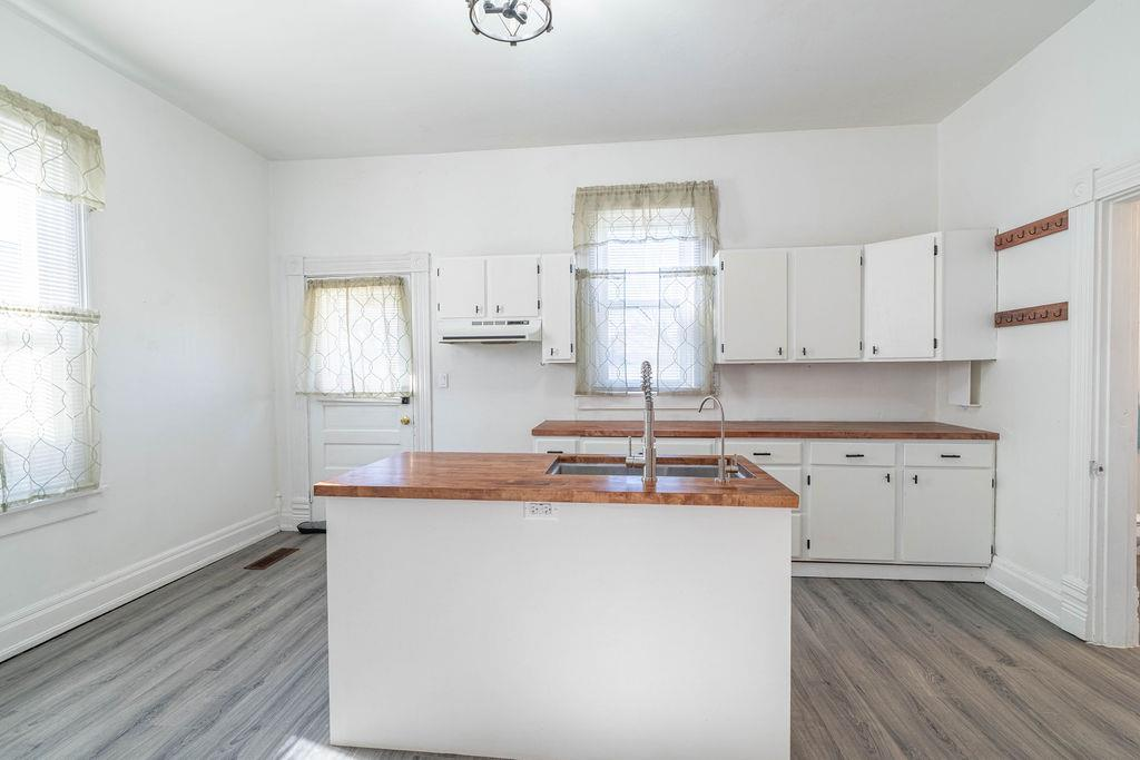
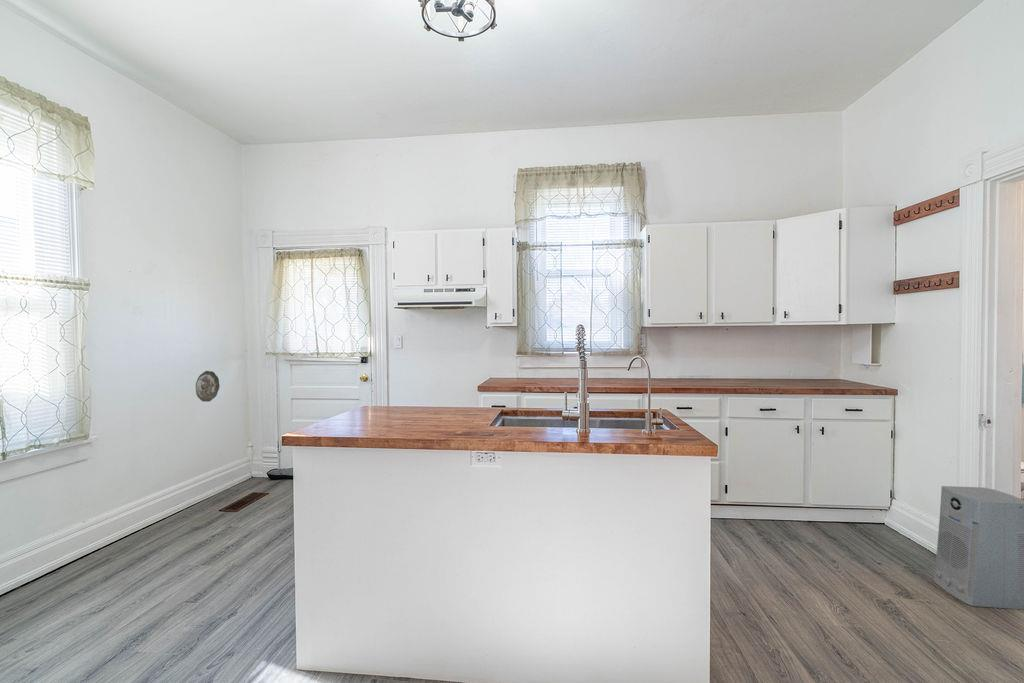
+ decorative plate (206, 386)
+ air purifier (981, 544)
